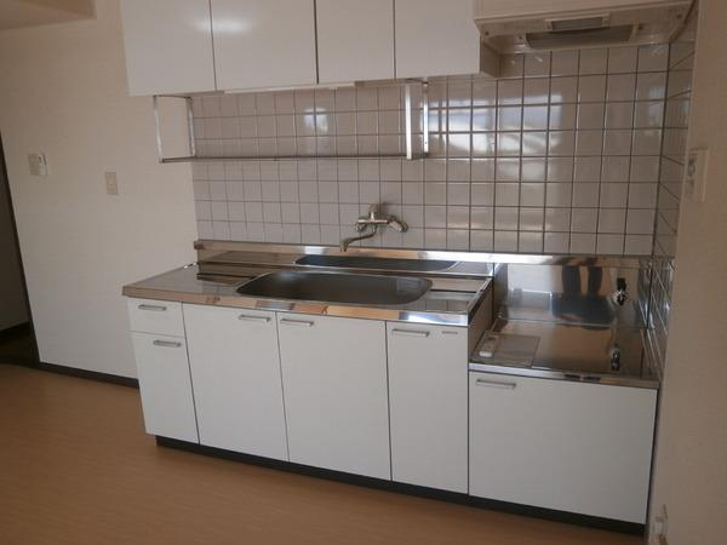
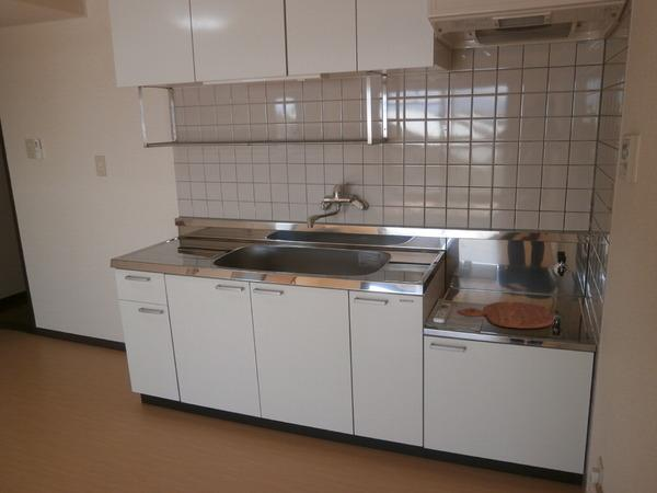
+ cutting board (504, 313)
